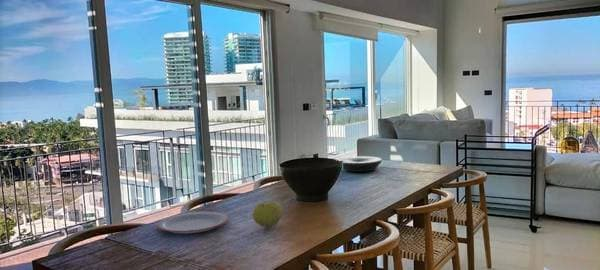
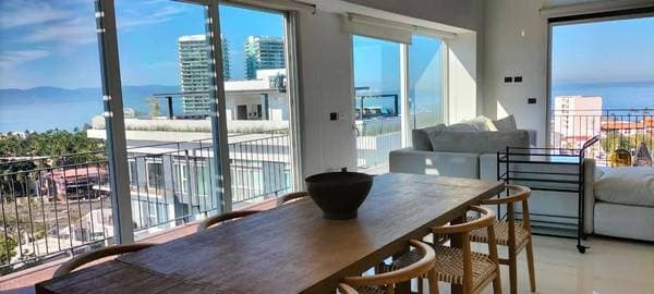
- fruit (267, 214)
- plate (193, 223)
- plate (359, 164)
